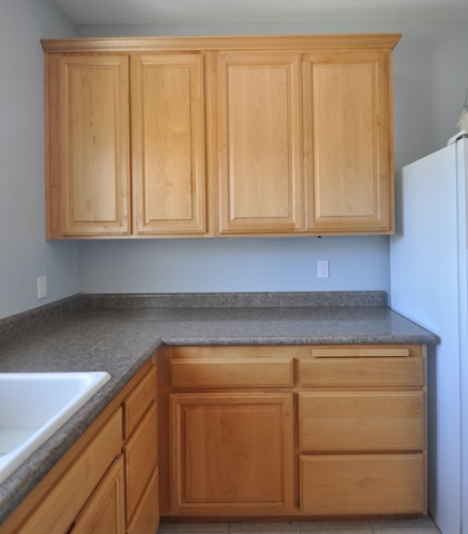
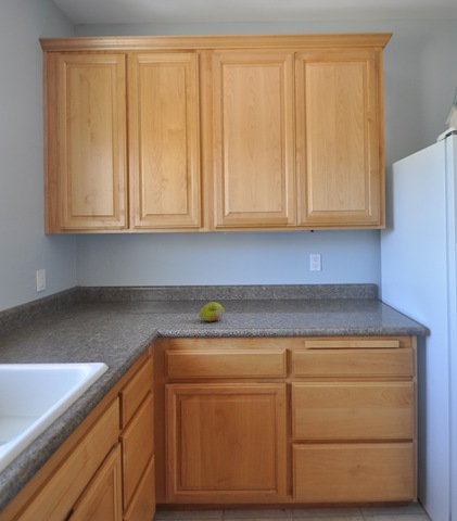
+ fruit (212, 312)
